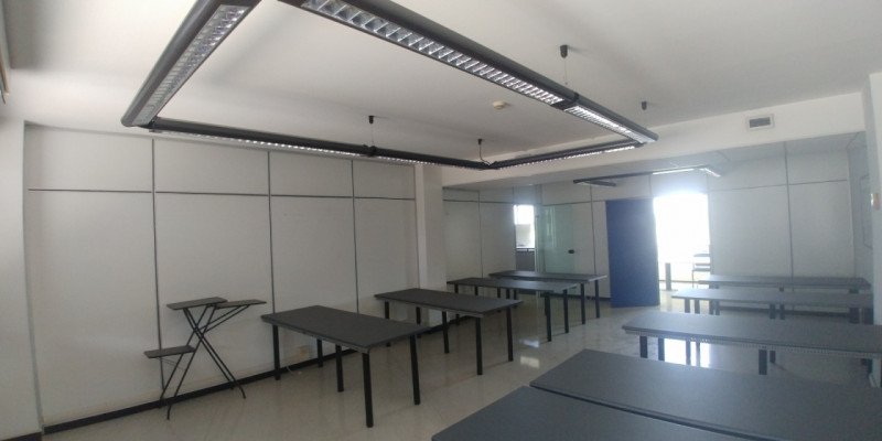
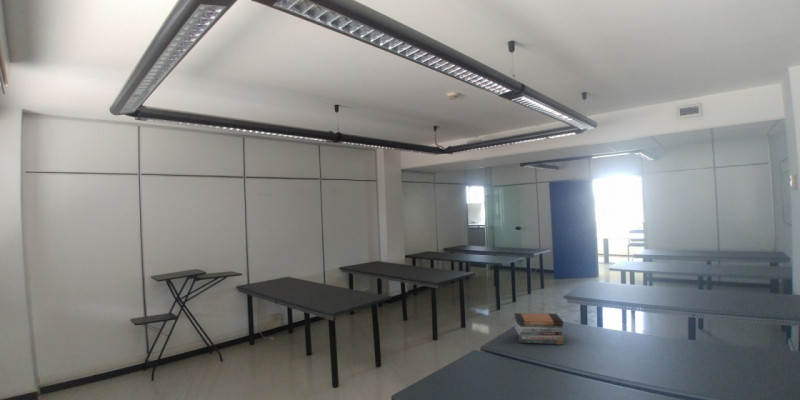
+ book stack (537, 328)
